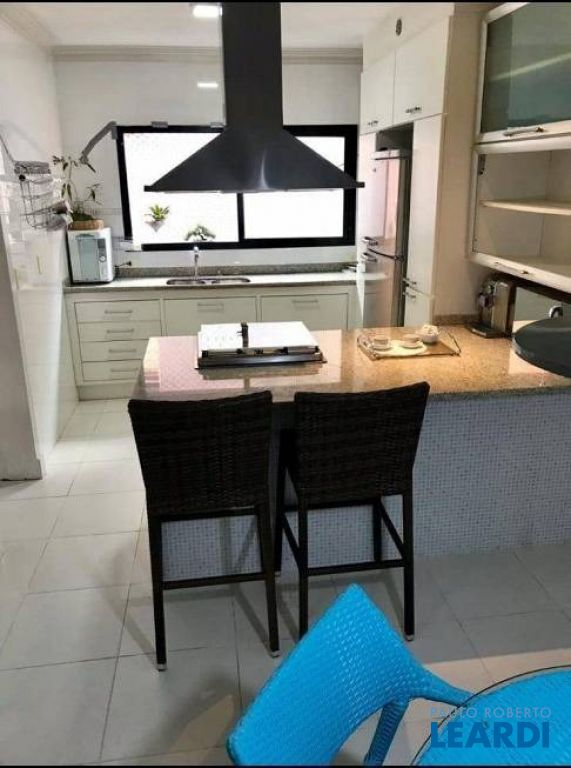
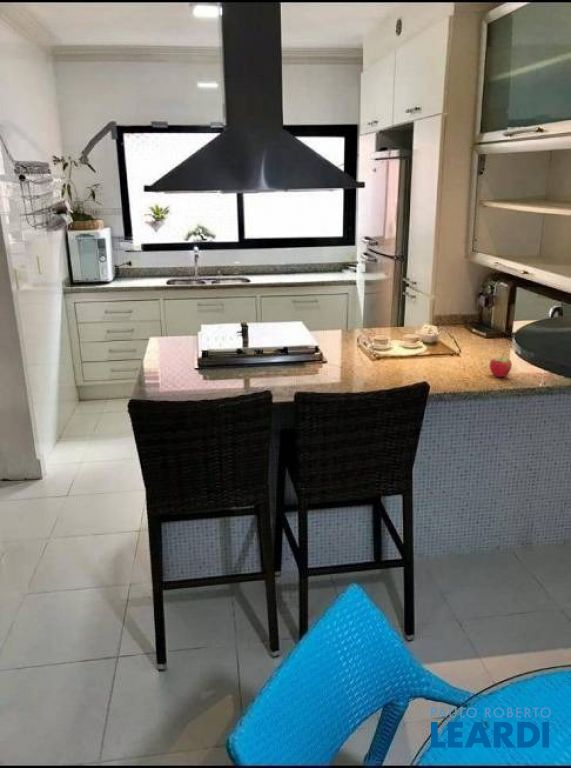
+ apple (500, 364)
